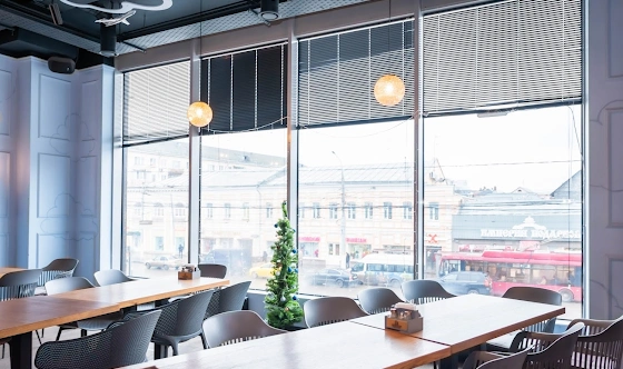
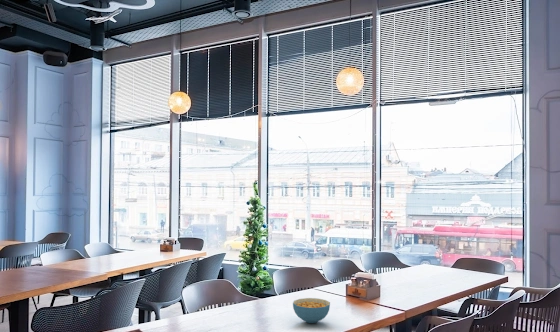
+ cereal bowl (311, 312)
